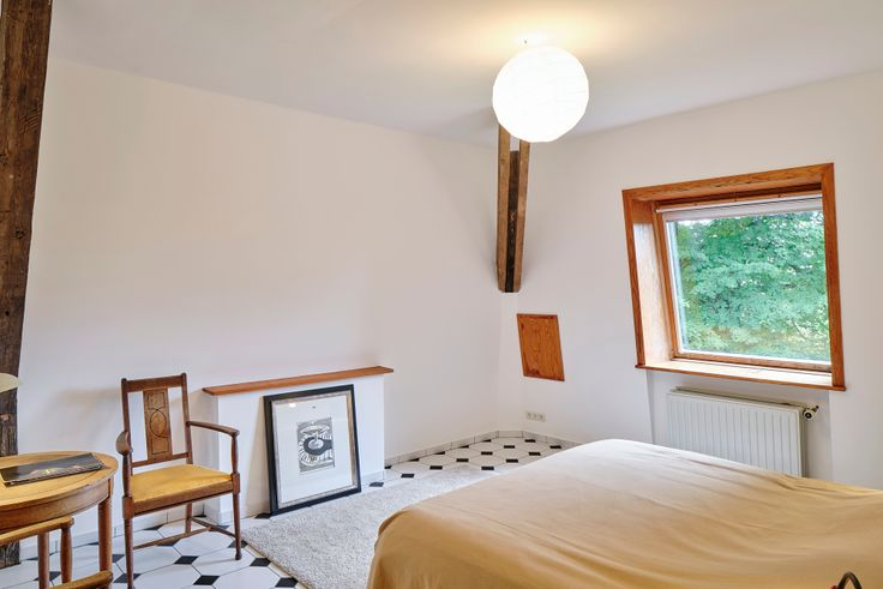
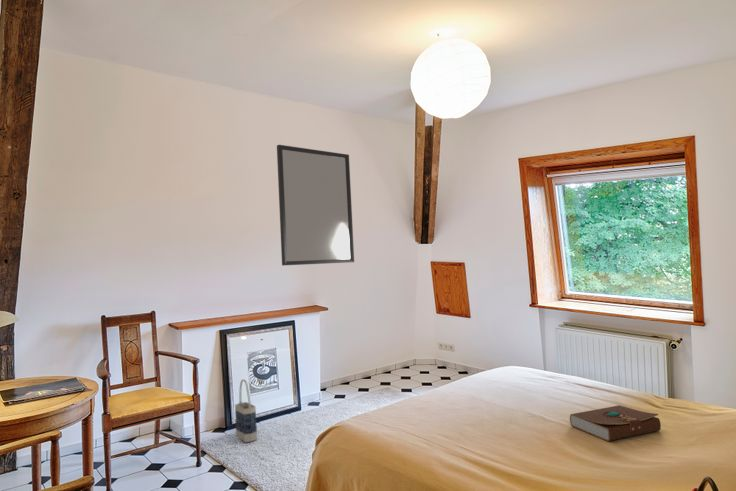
+ home mirror (317, 206)
+ bag (245, 408)
+ book (614, 419)
